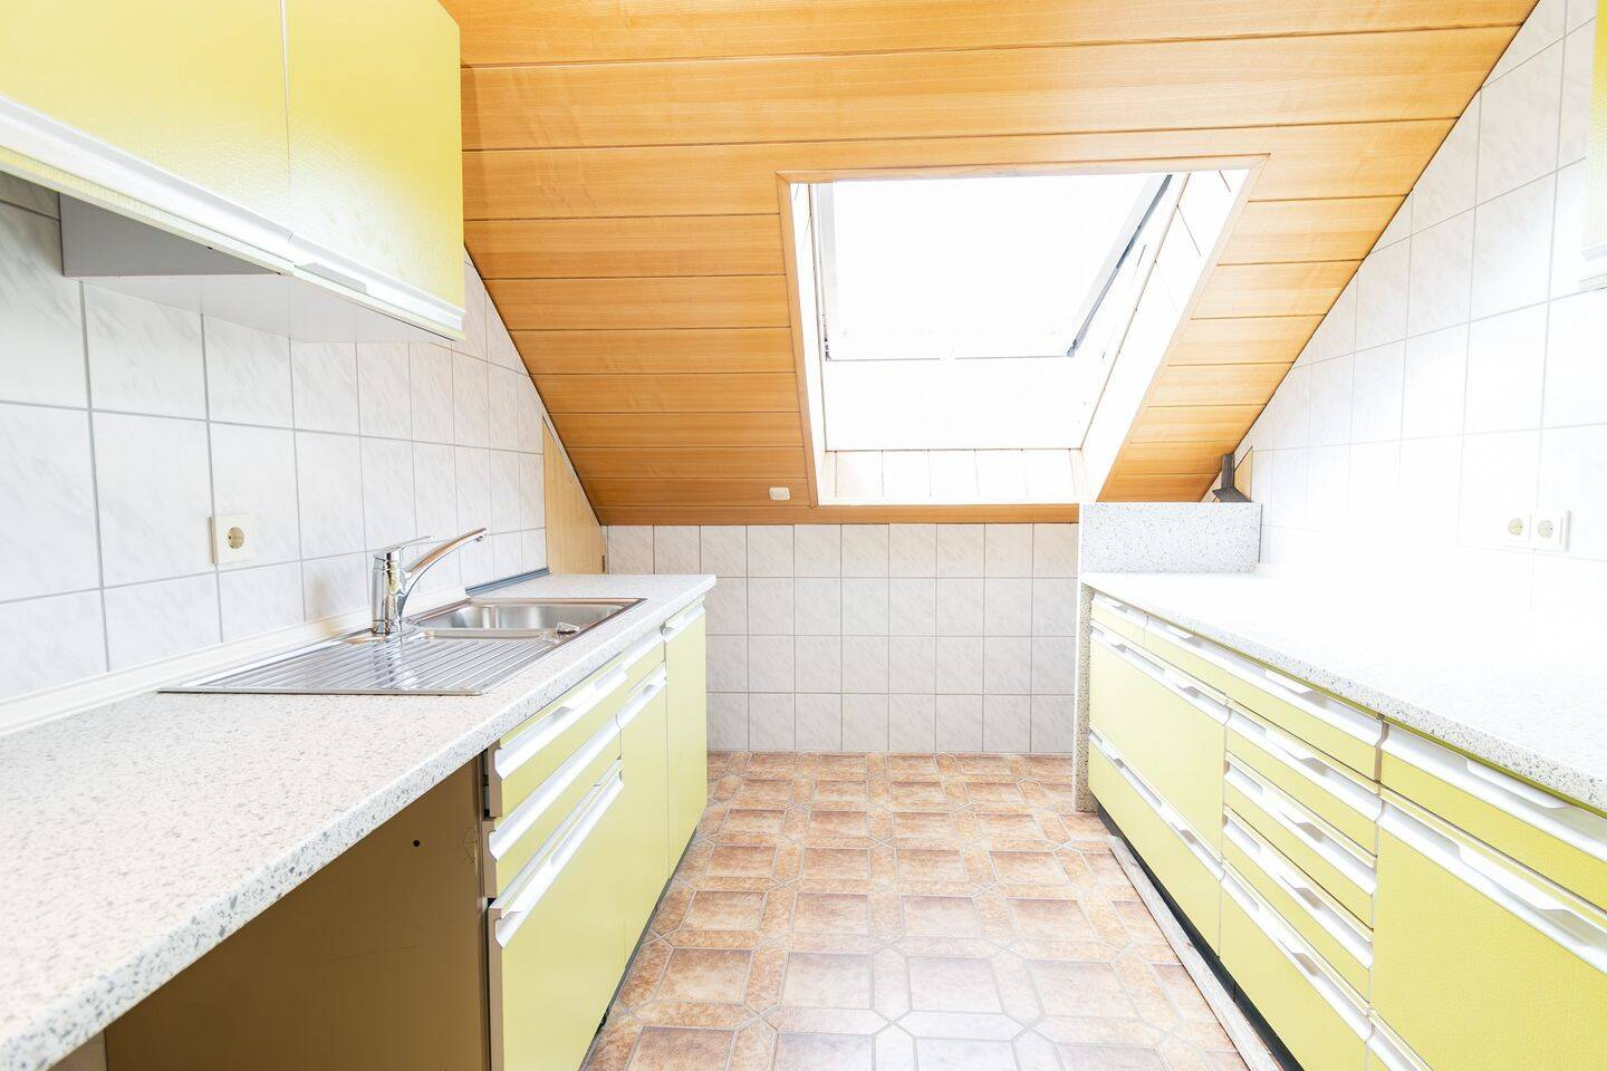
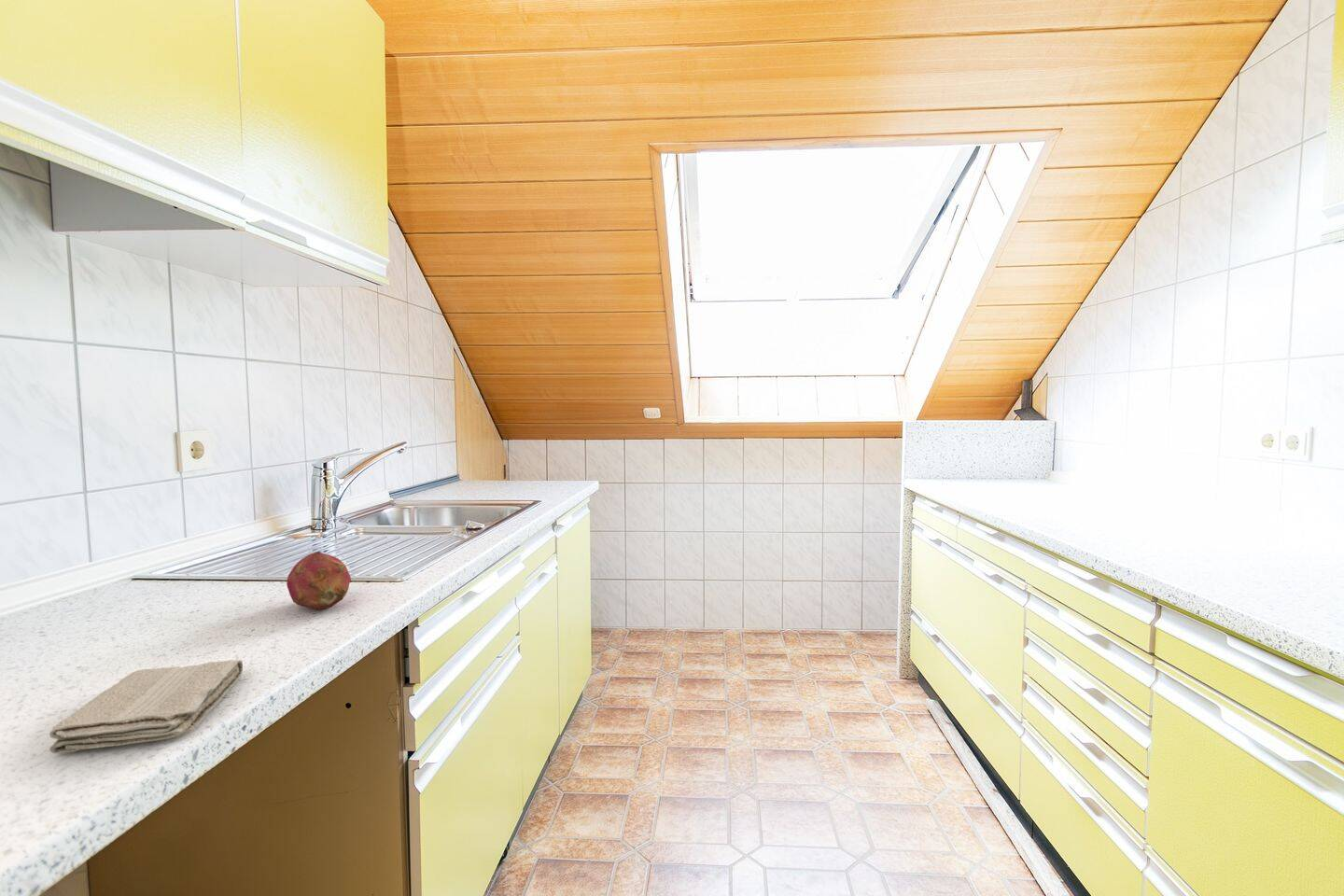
+ fruit (319, 579)
+ washcloth (157, 698)
